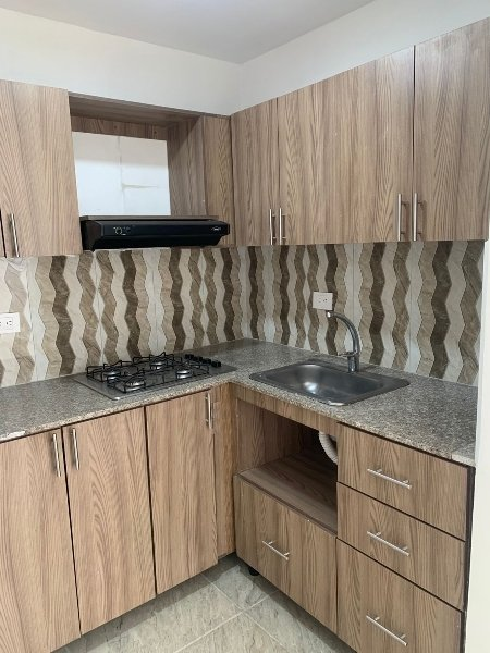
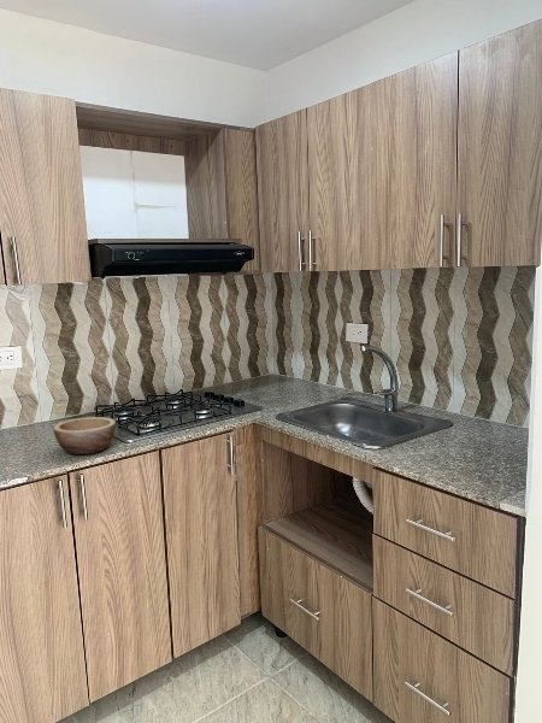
+ bowl (86, 436)
